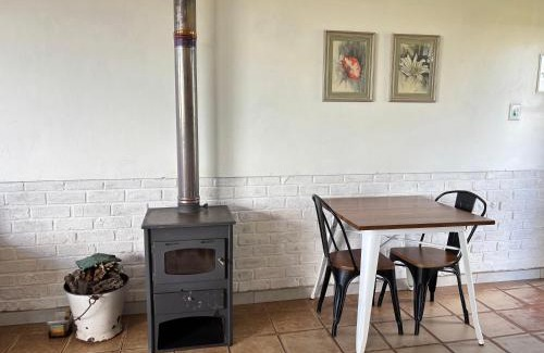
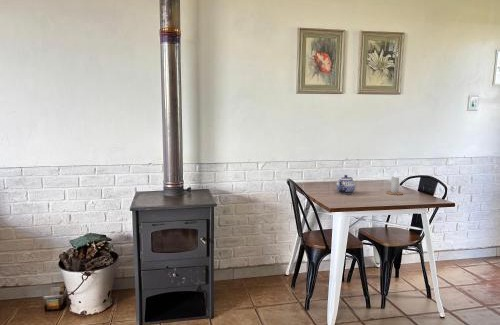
+ teapot (345, 184)
+ candle (395, 181)
